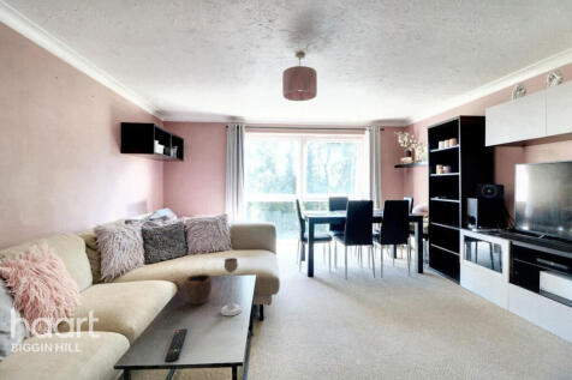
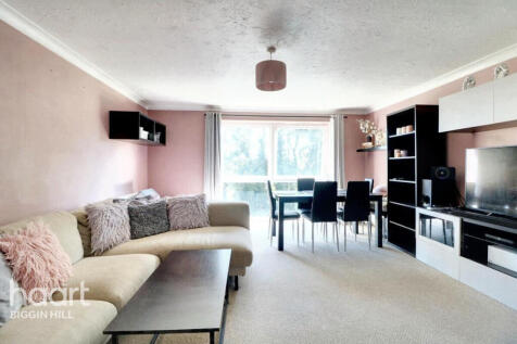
- candle holder (231, 284)
- bowl (198, 289)
- remote control (177, 343)
